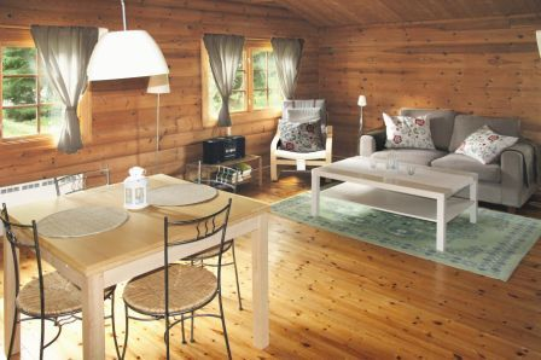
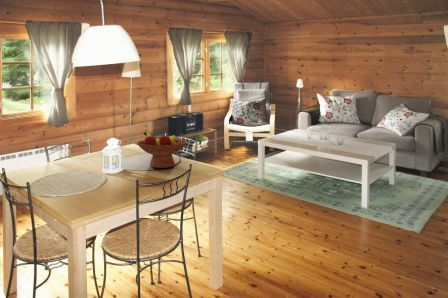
+ fruit bowl (162, 149)
